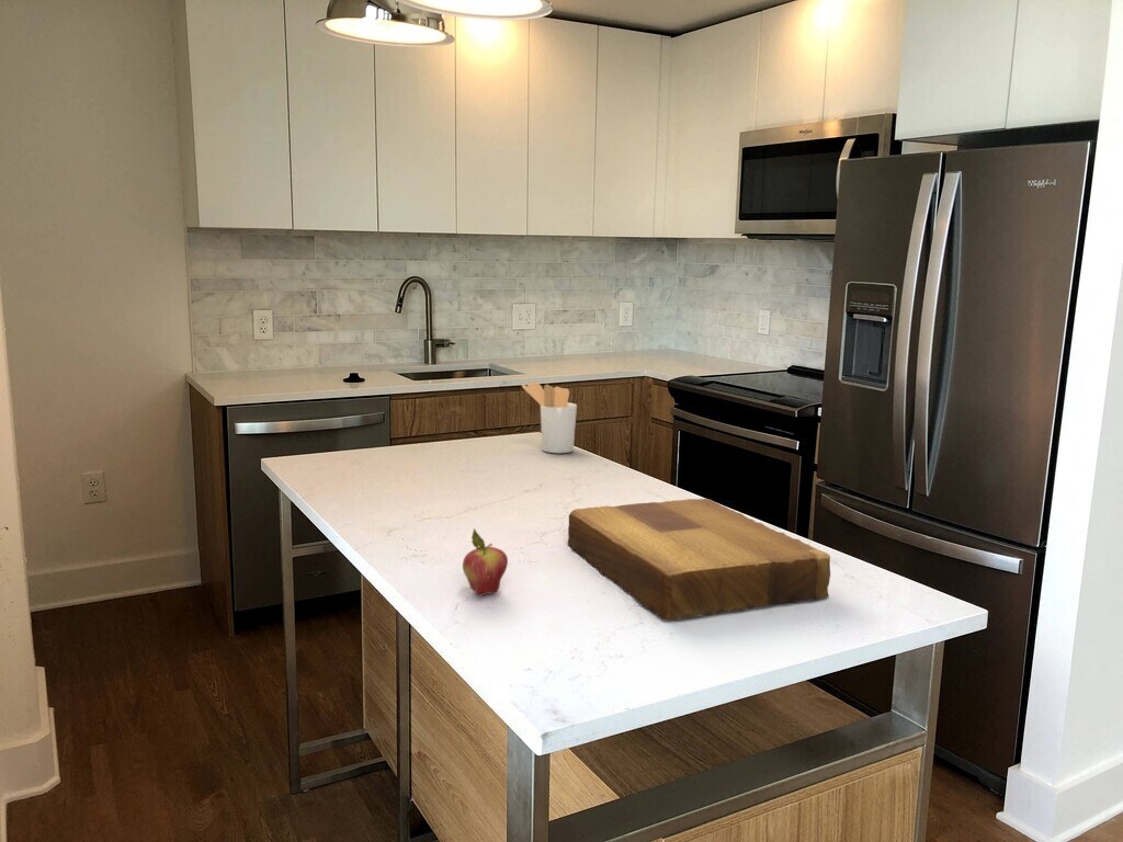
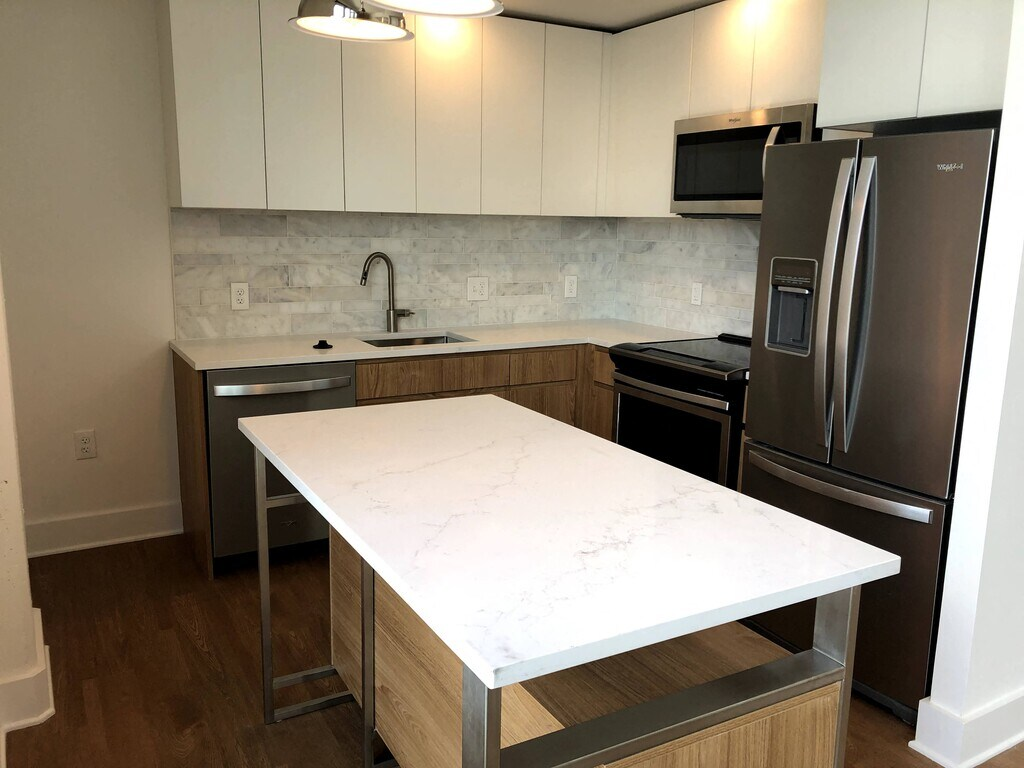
- cutting board (689, 548)
- fruit (484, 561)
- utensil holder (549, 416)
